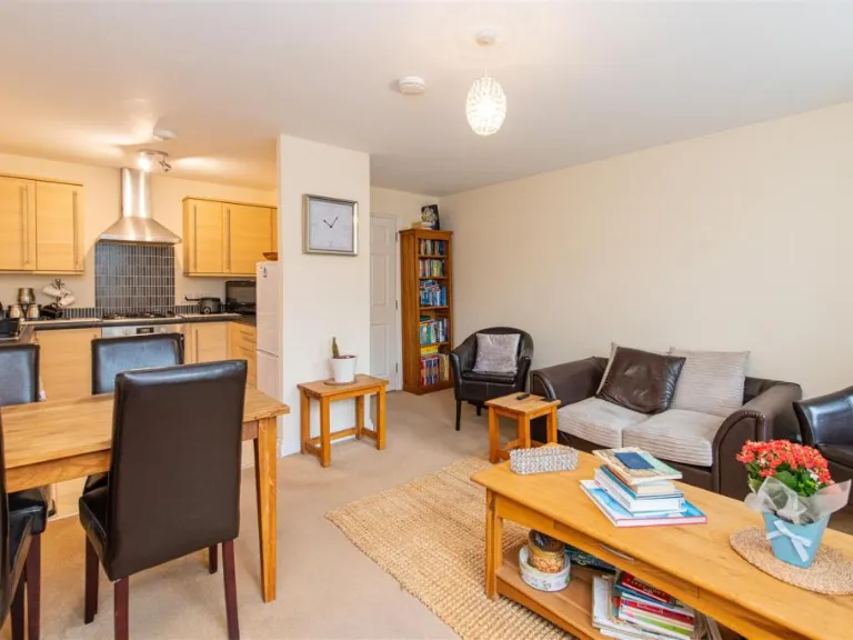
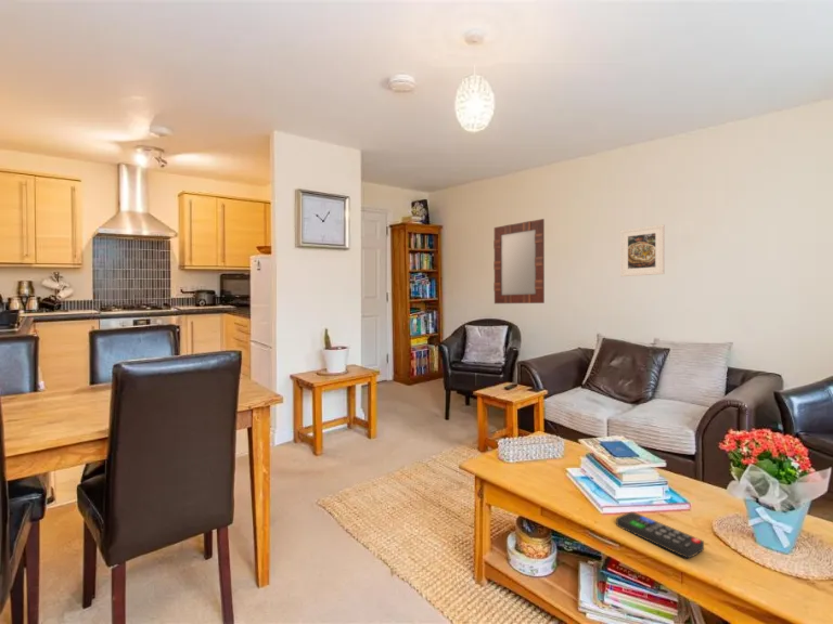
+ home mirror (517, 263)
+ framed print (641, 251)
+ remote control (657, 532)
